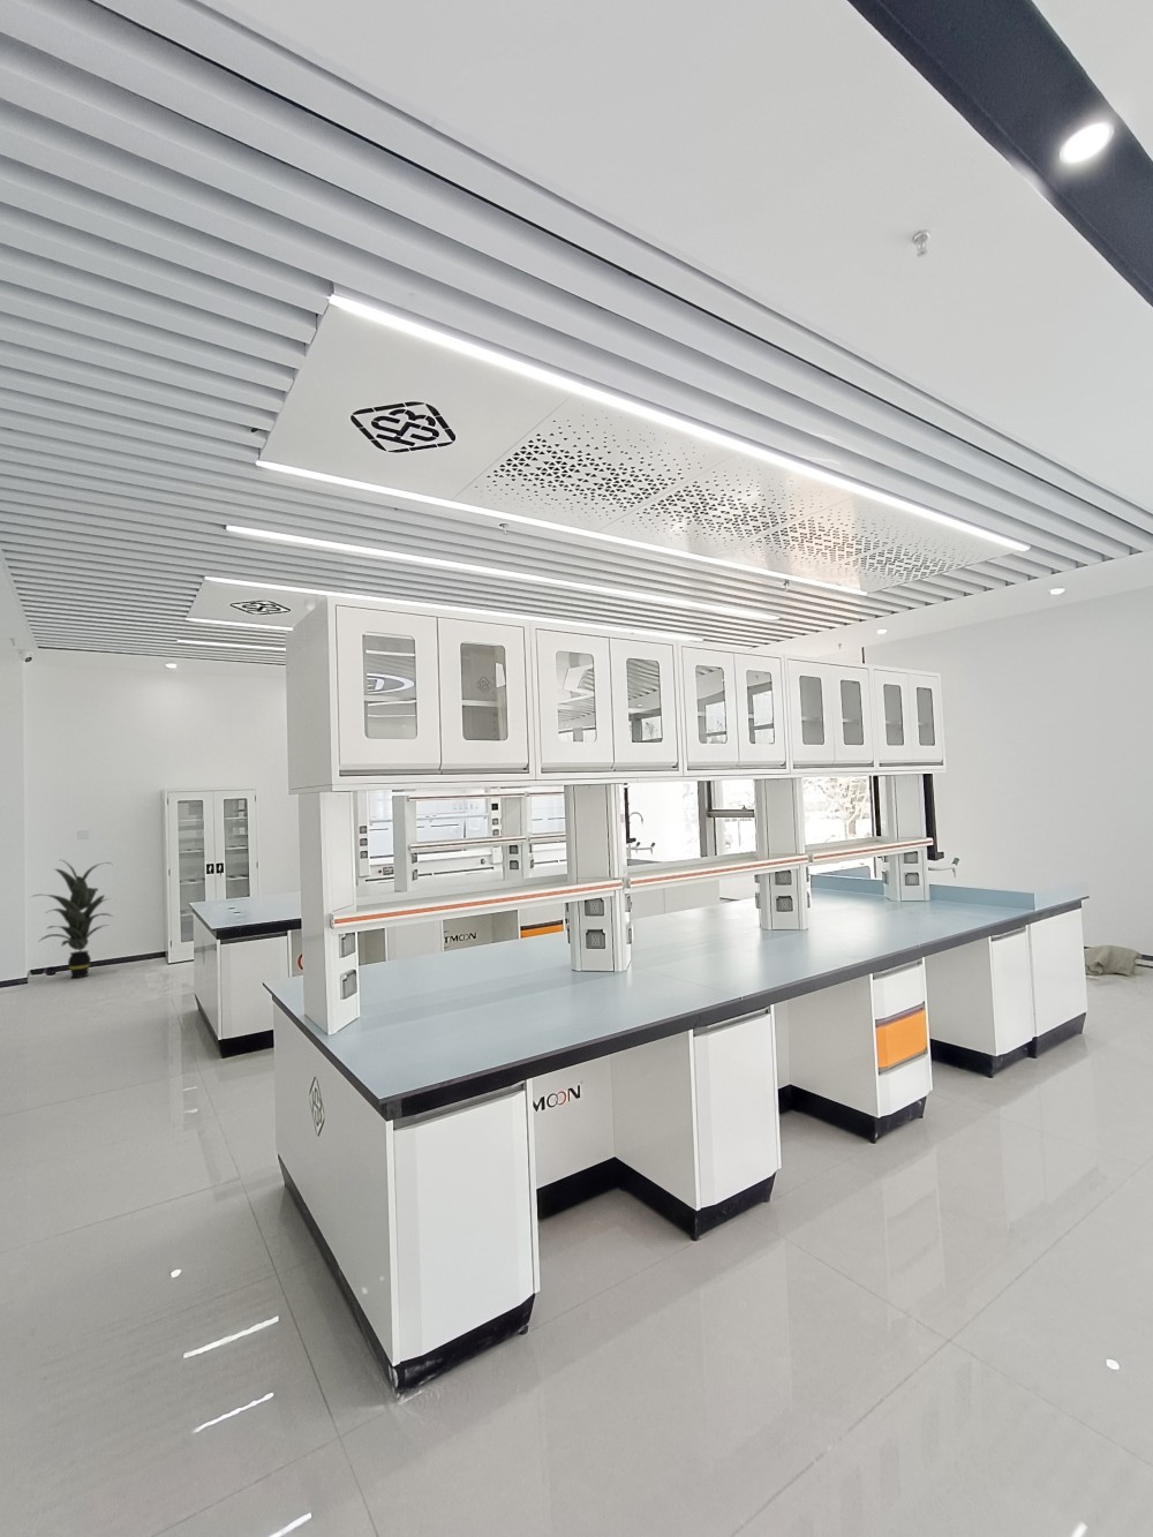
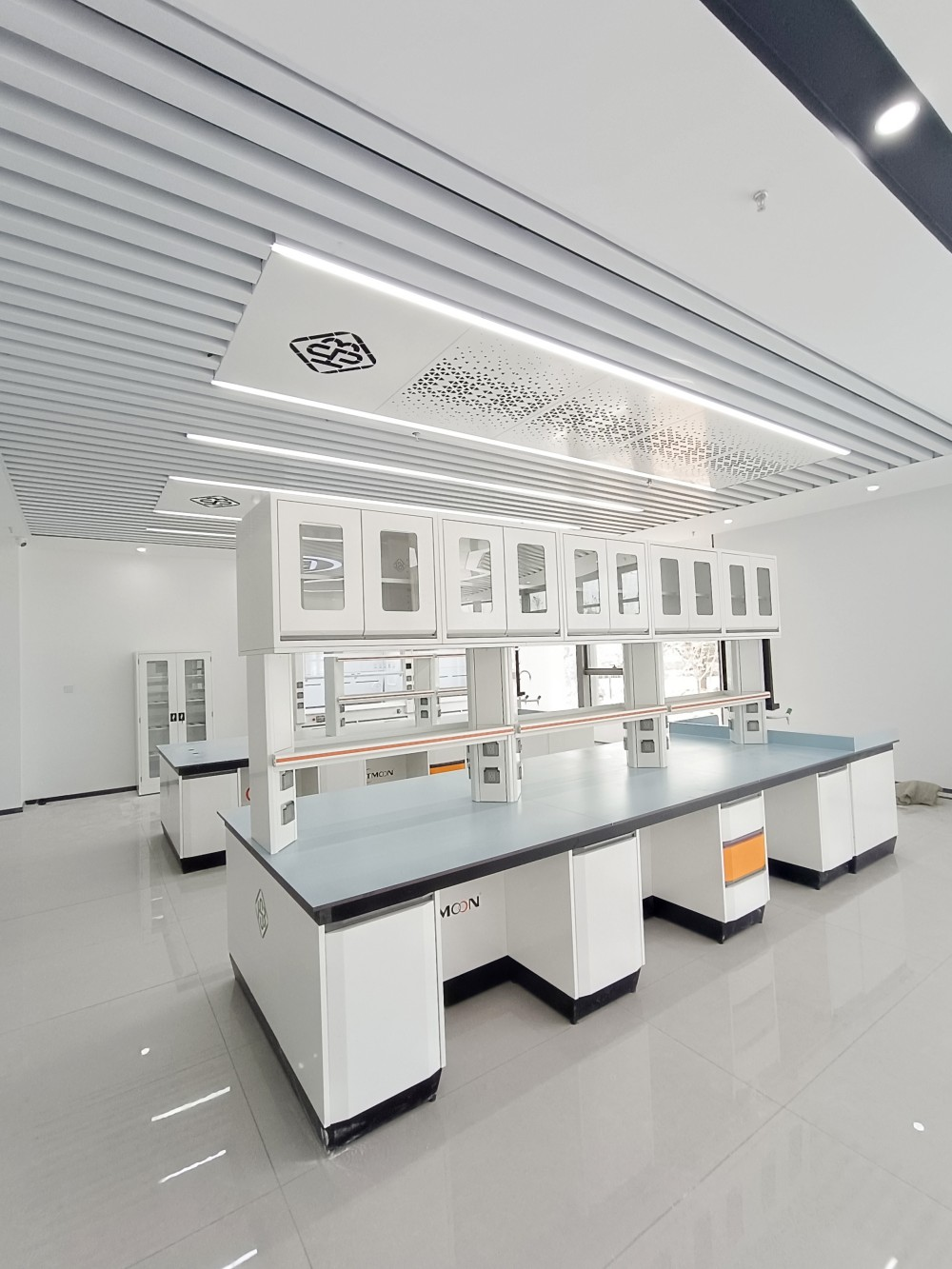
- indoor plant (74, 917)
